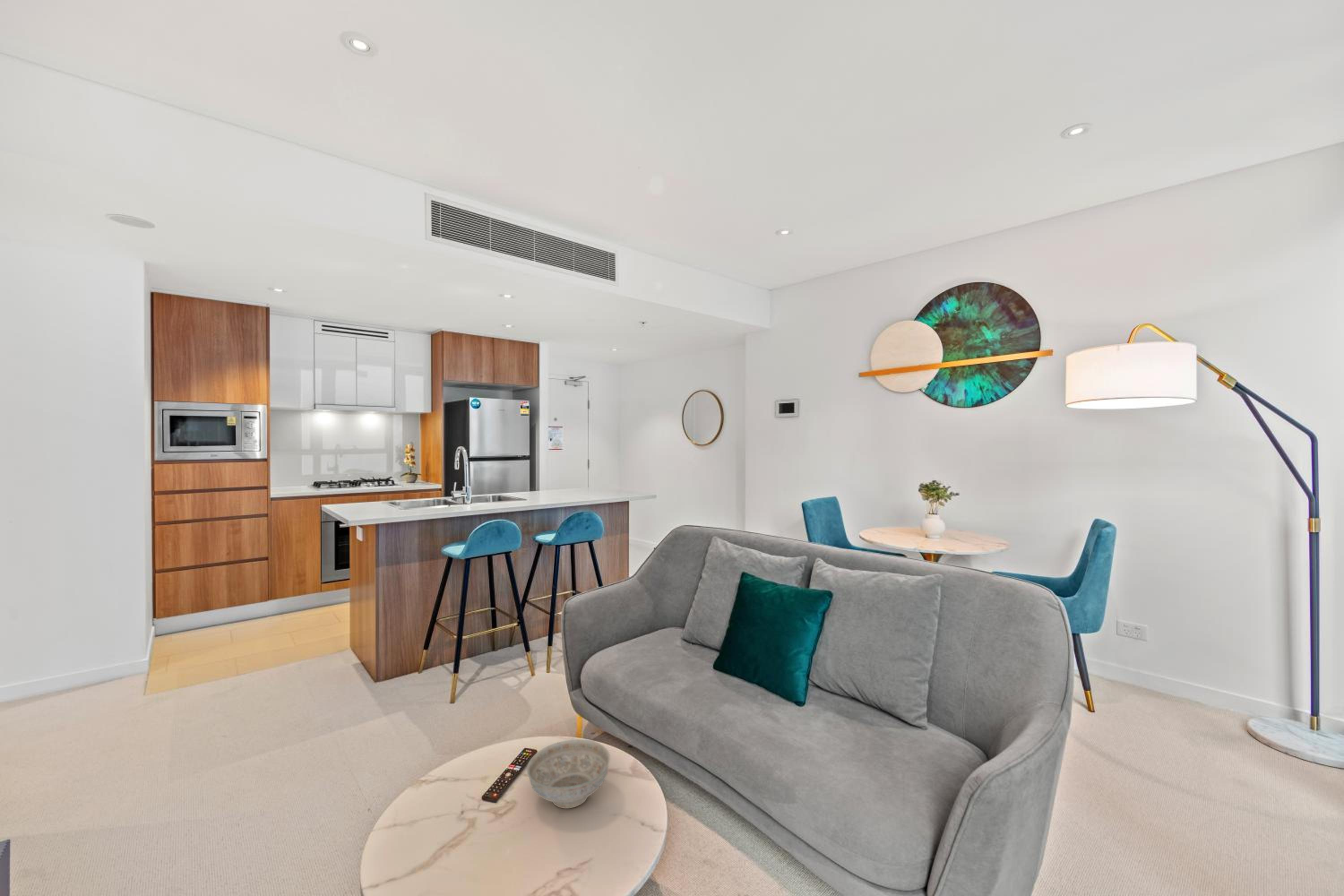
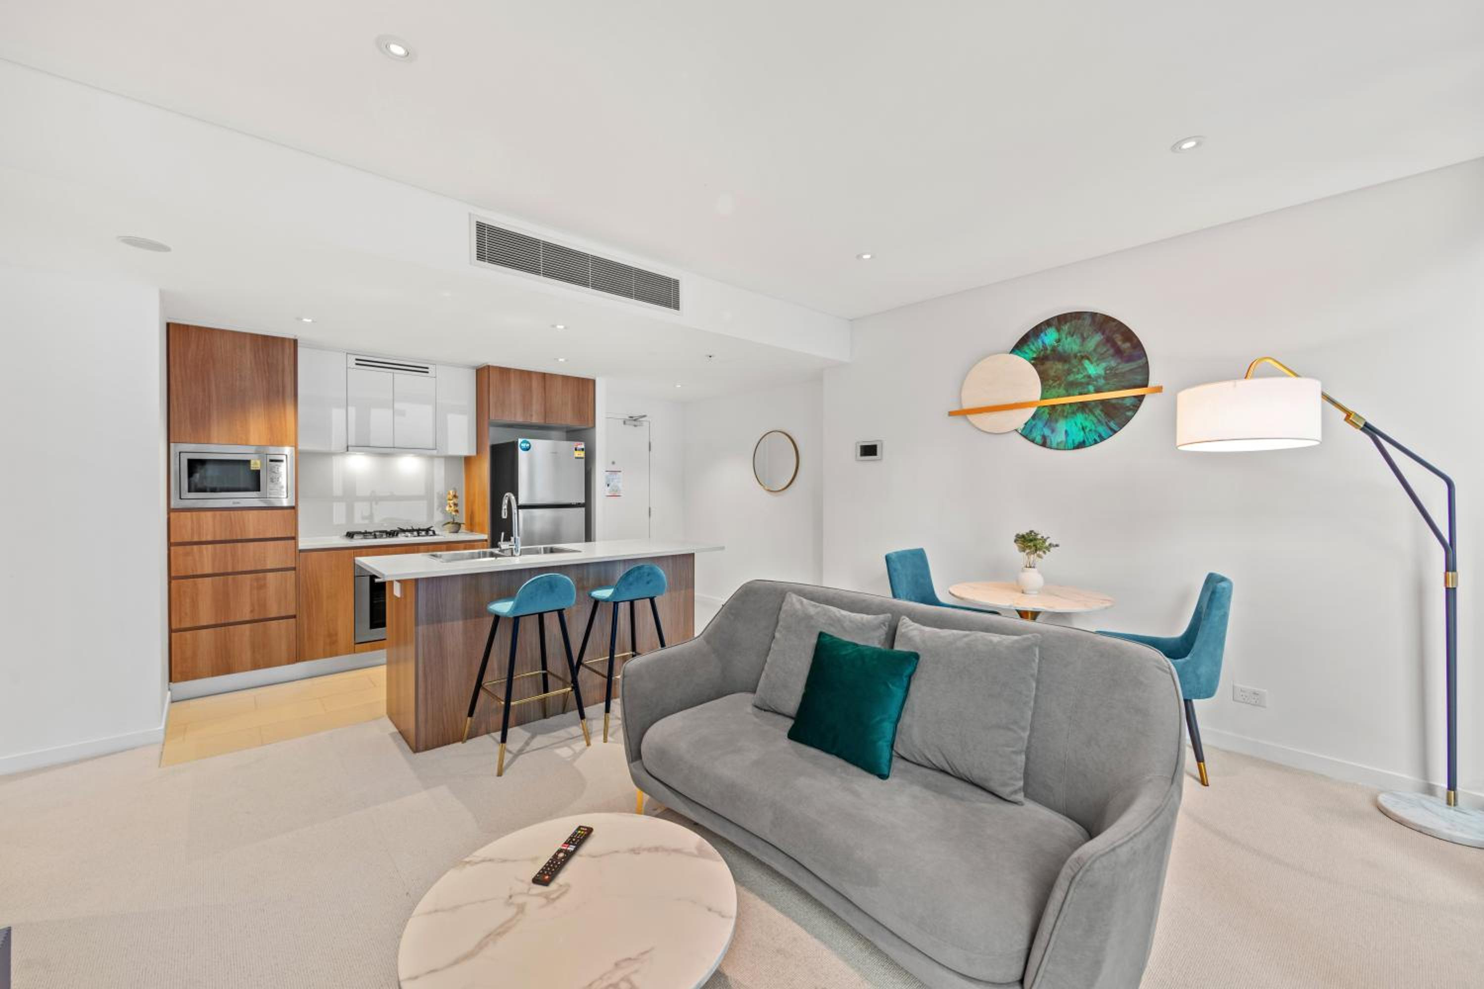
- decorative bowl (569, 779)
